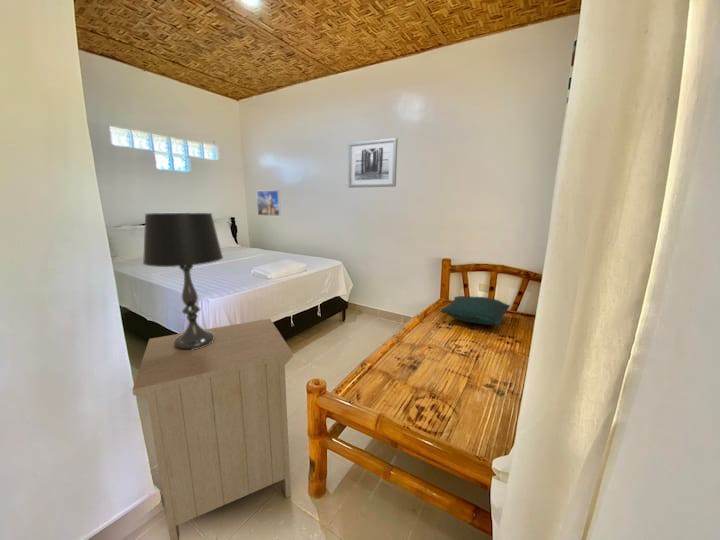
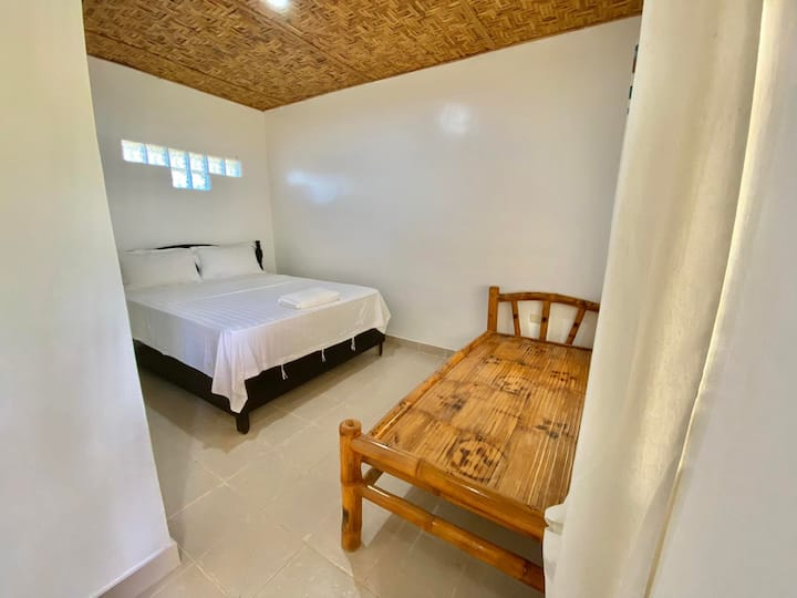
- pillow (475, 309)
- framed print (268, 203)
- wall art (371, 164)
- nightstand (225, 416)
- table lamp (187, 280)
